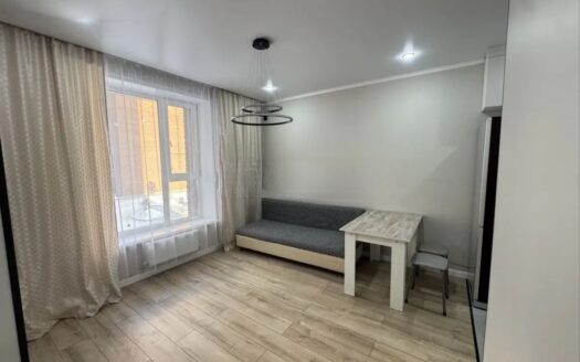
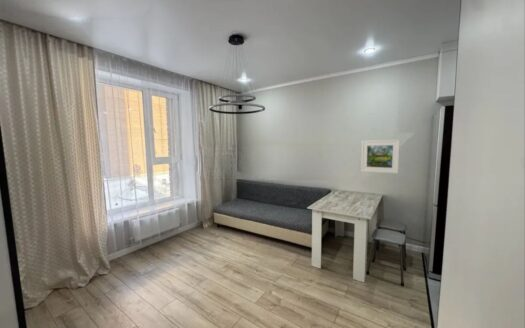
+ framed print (379, 156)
